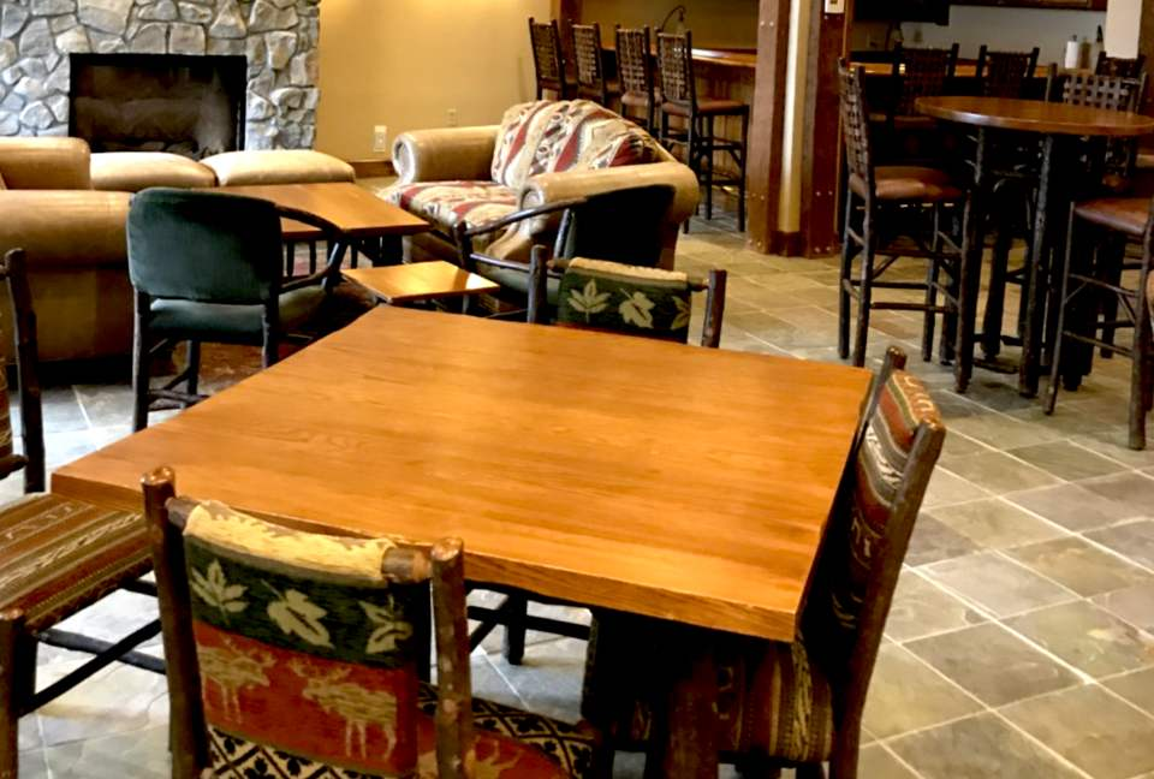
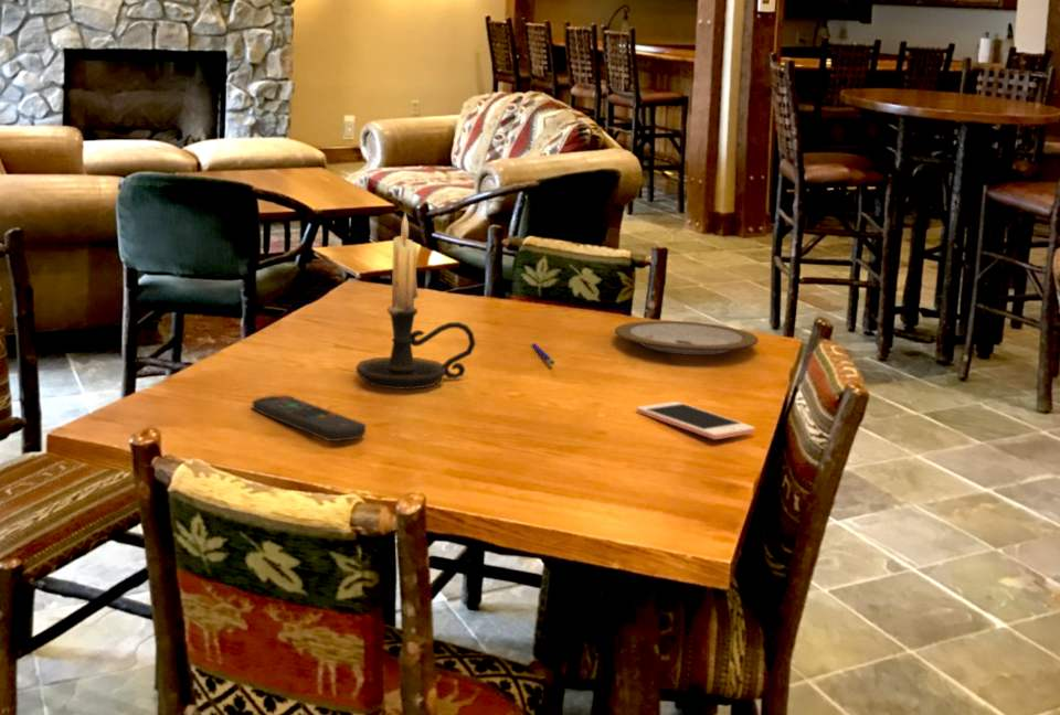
+ candle holder (416, 297)
+ pen (542, 353)
+ remote control (307, 416)
+ cell phone (693, 419)
+ plate (685, 339)
